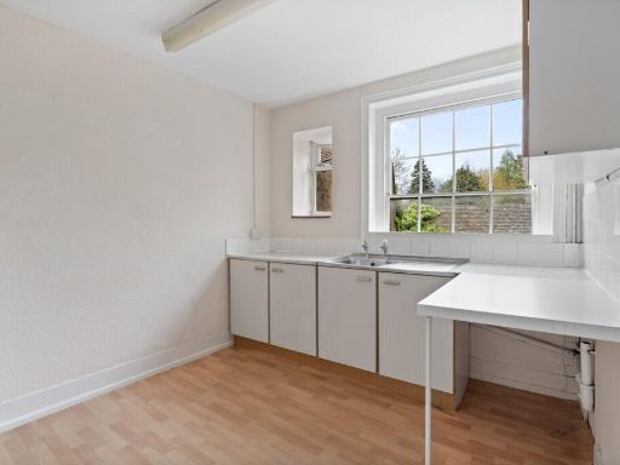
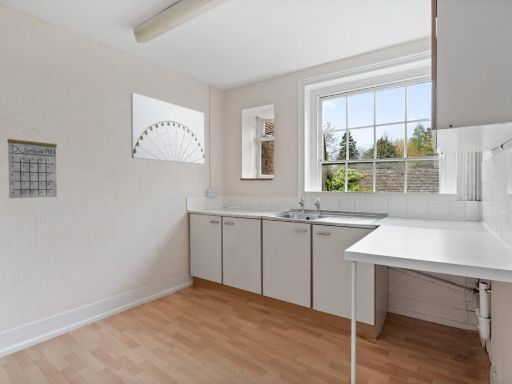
+ calendar (33, 163)
+ wall art (171, 132)
